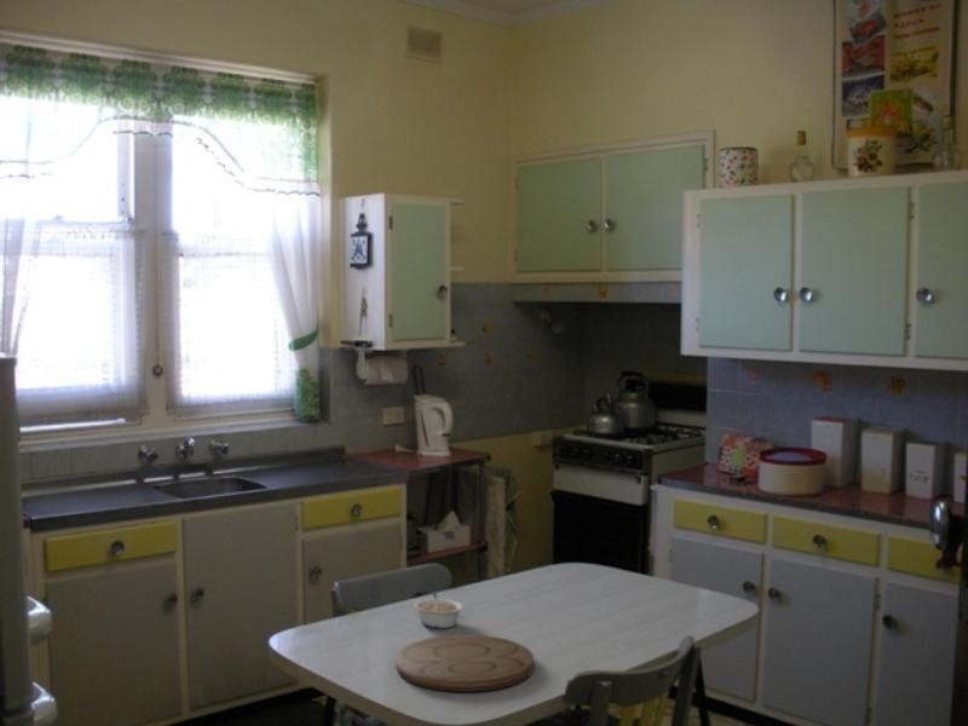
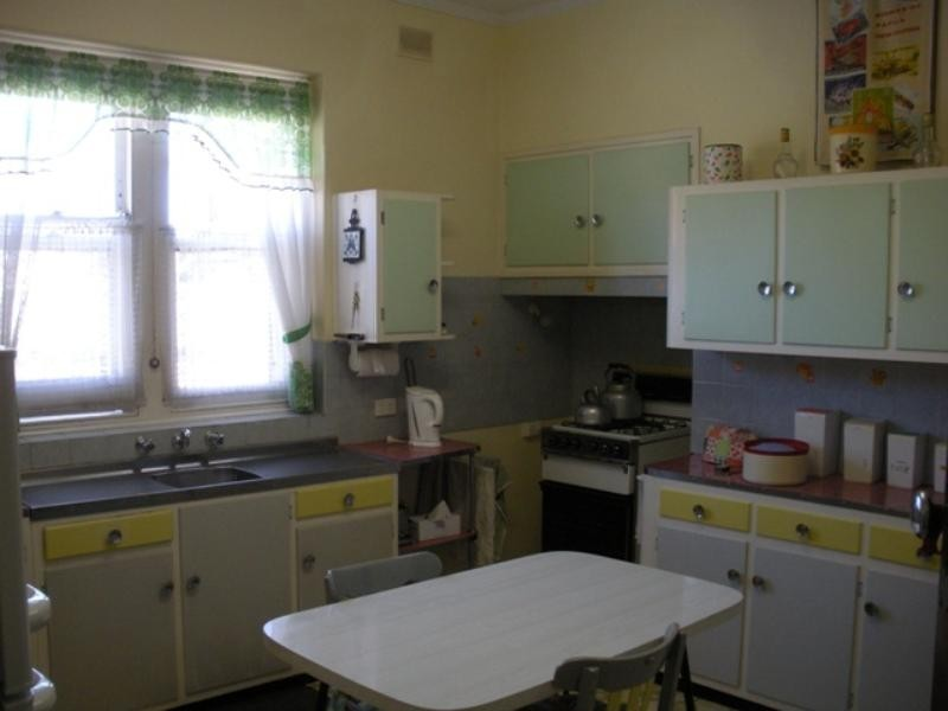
- legume (437, 611)
- cutting board (465, 661)
